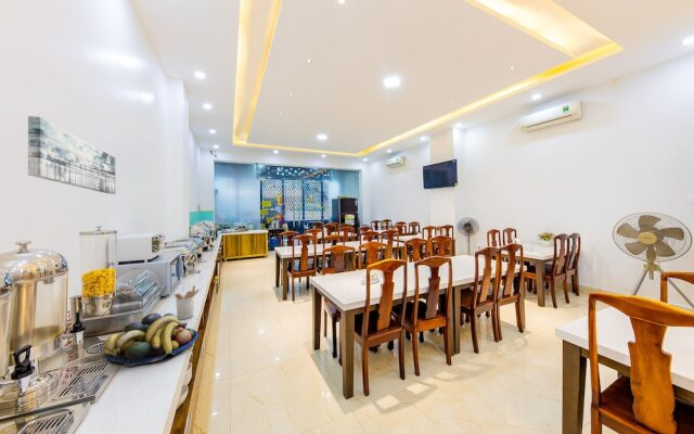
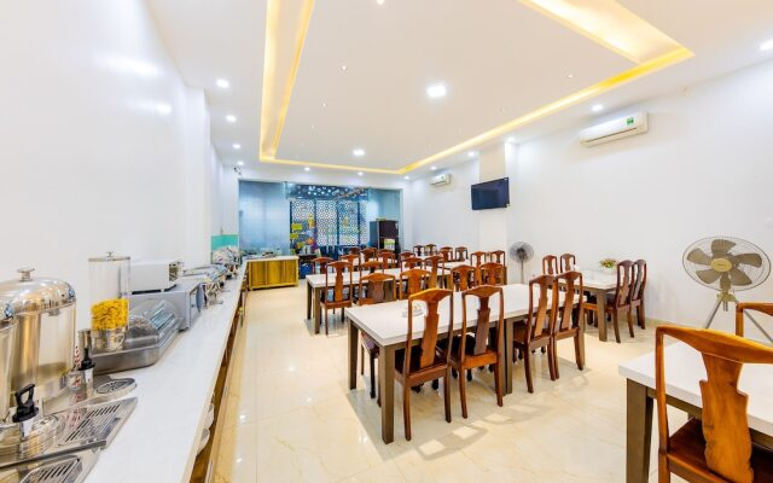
- fruit bowl (156, 331)
- utensil holder (188, 302)
- wall art (81, 164)
